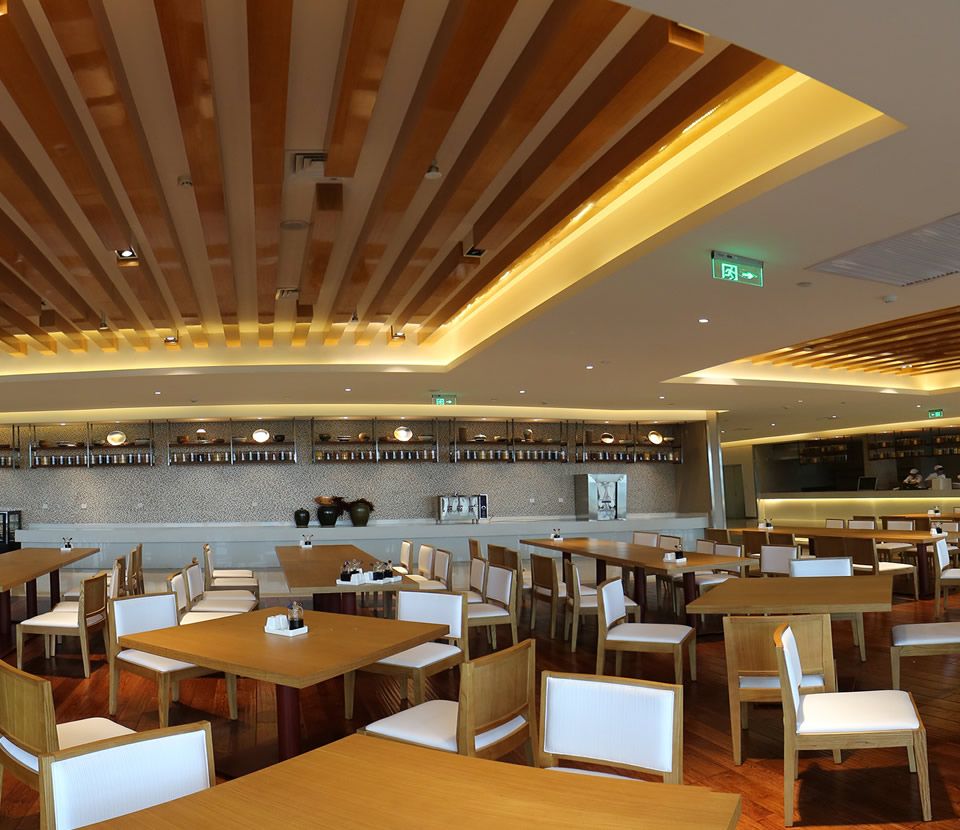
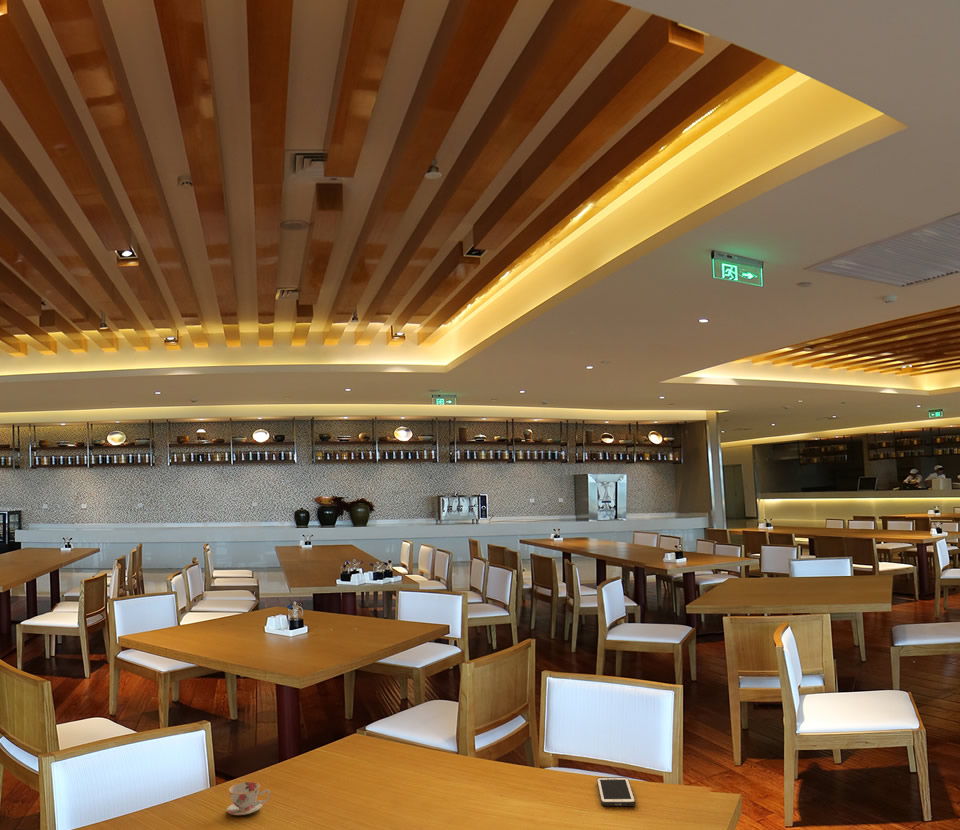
+ teacup (249, 799)
+ cell phone (615, 791)
